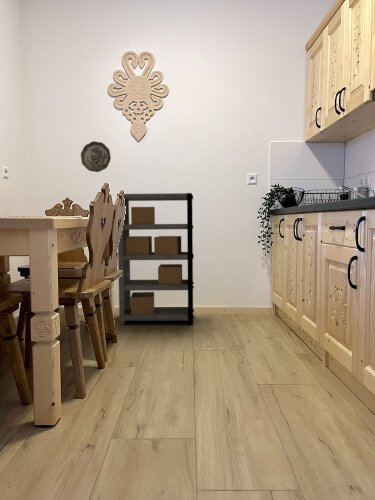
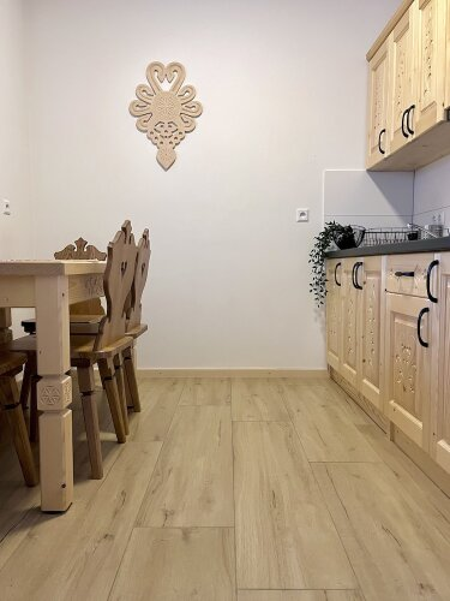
- shelving unit (157, 258)
- decorative plate (96, 156)
